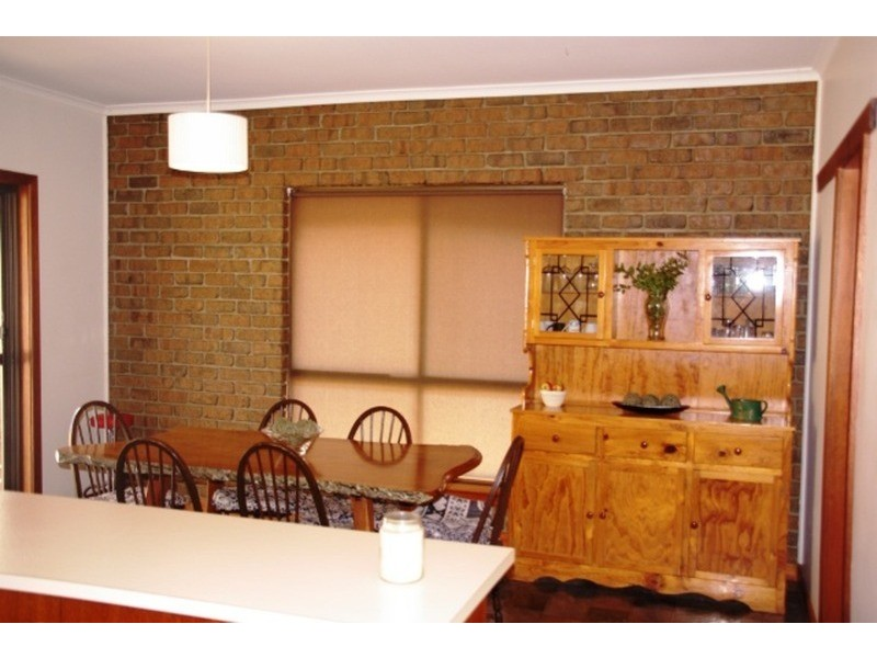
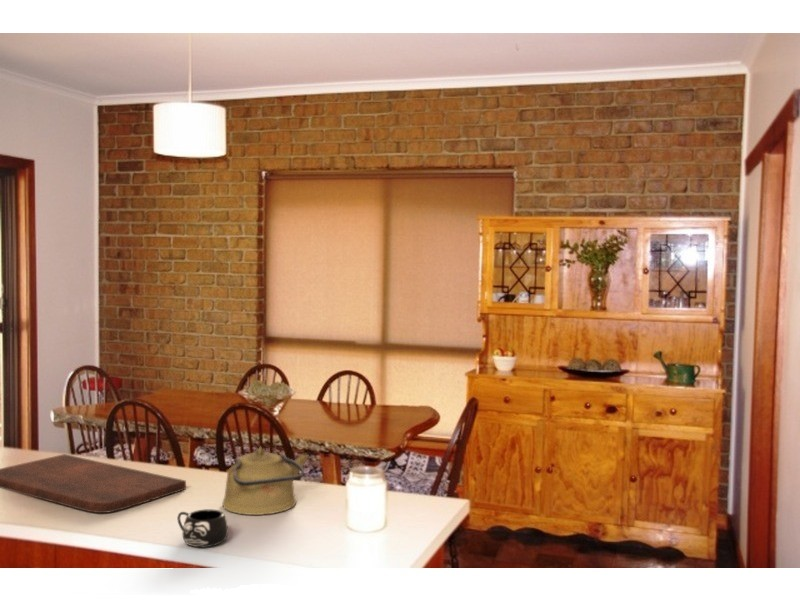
+ cutting board (81, 481)
+ kettle (267, 474)
+ mug (200, 527)
